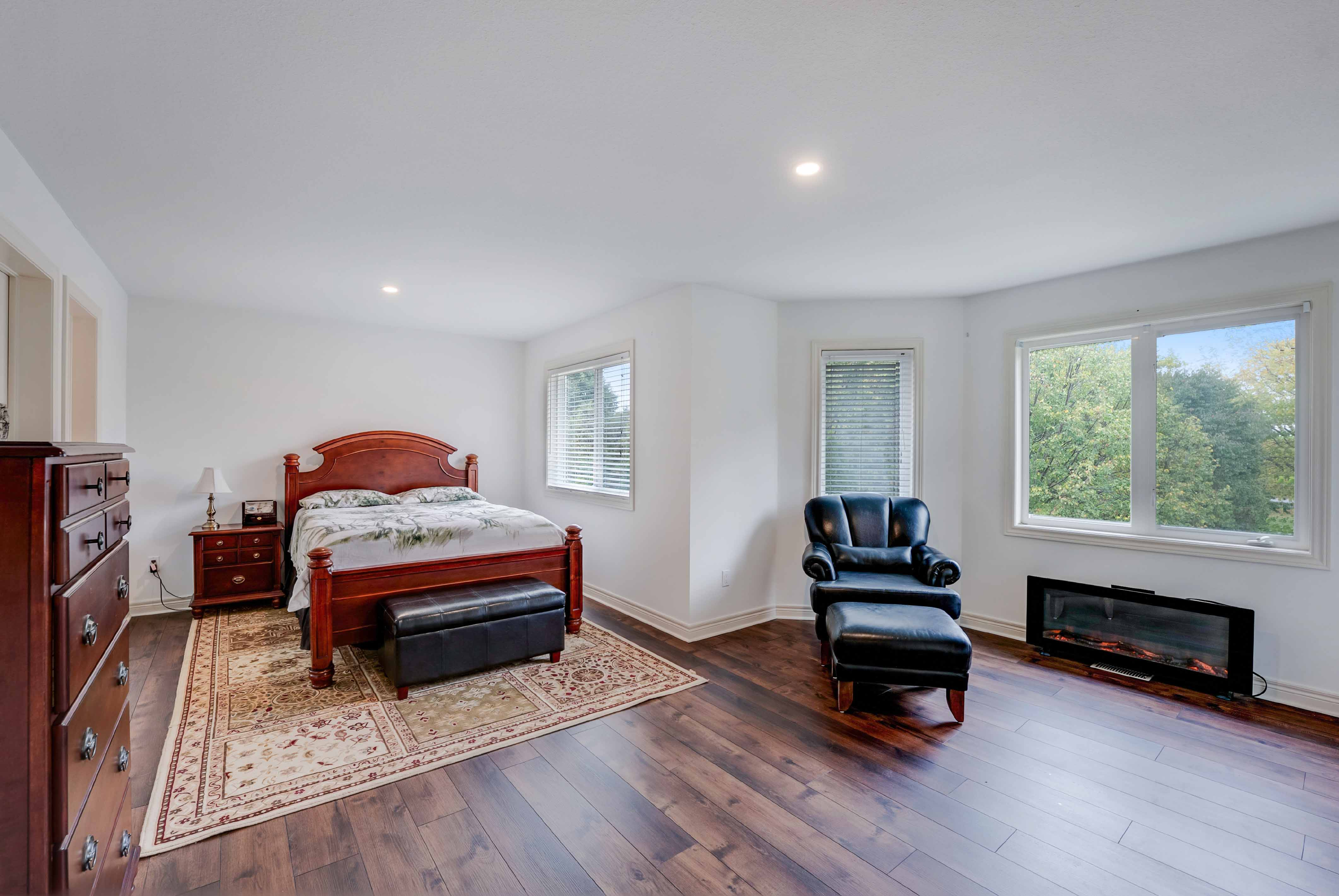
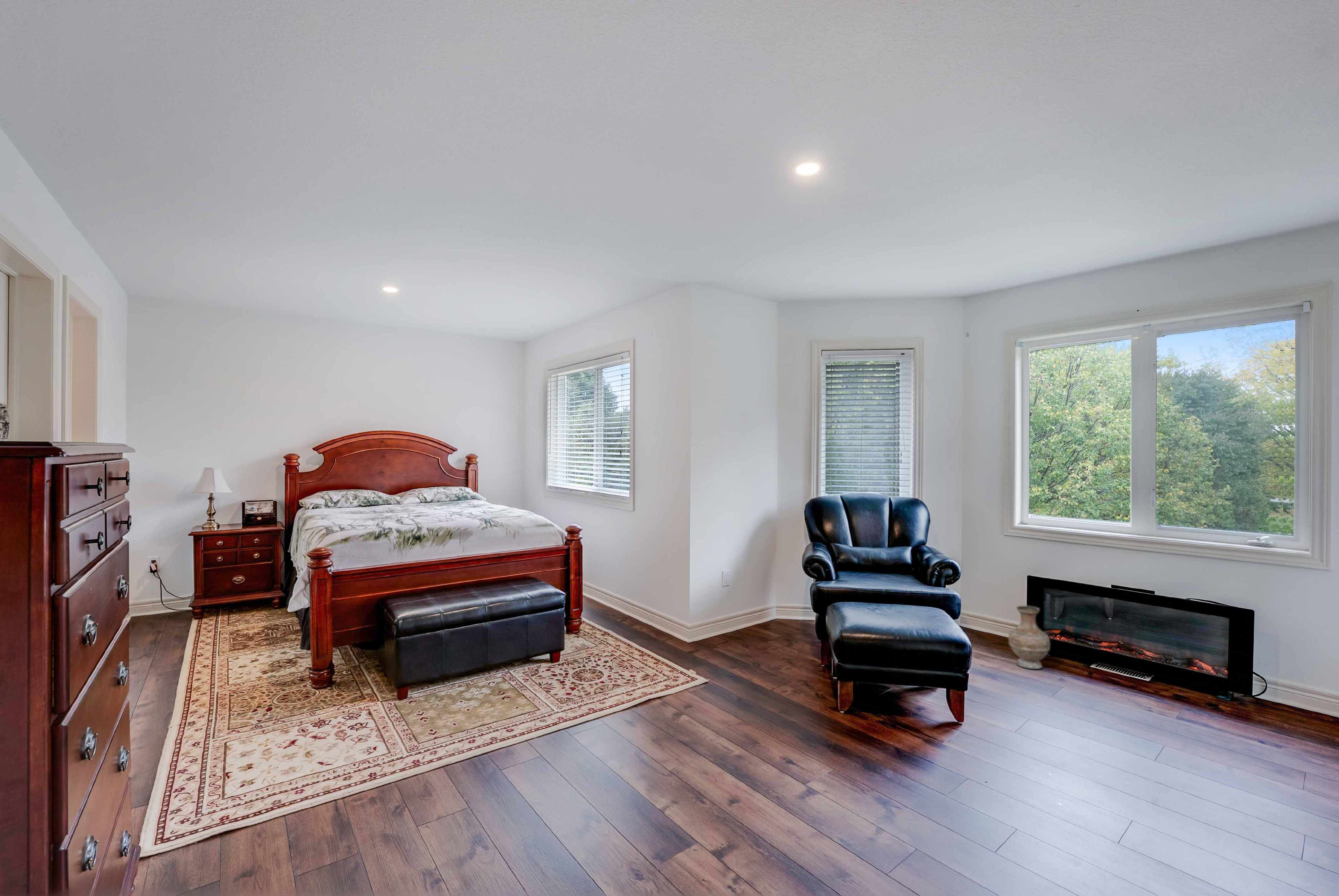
+ vase (1029, 637)
